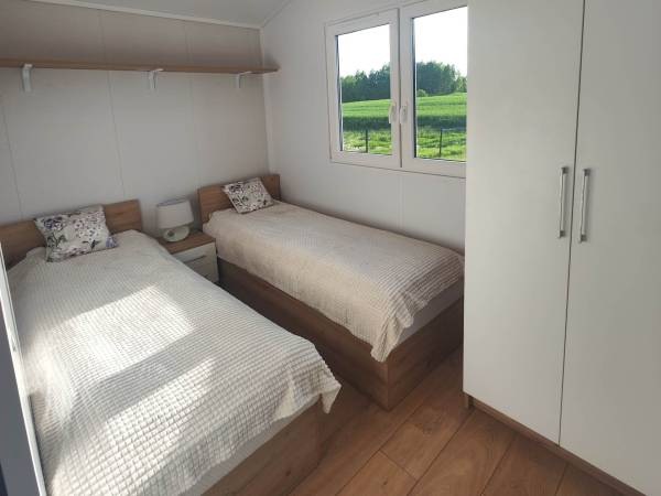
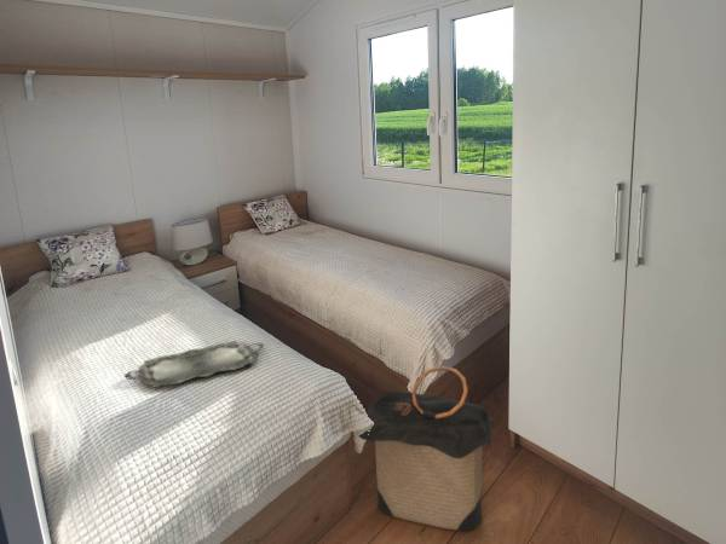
+ serving tray (198, 361)
+ laundry hamper (424, 444)
